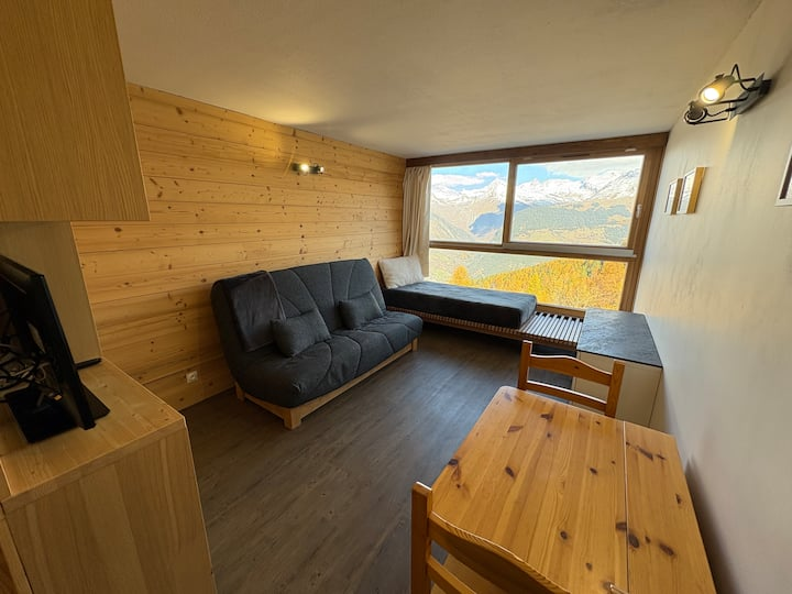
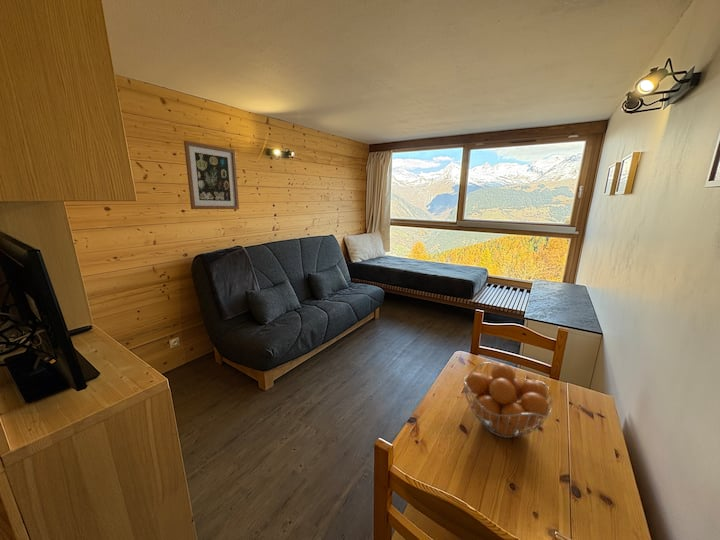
+ wall art (214, 178)
+ fruit basket (503, 400)
